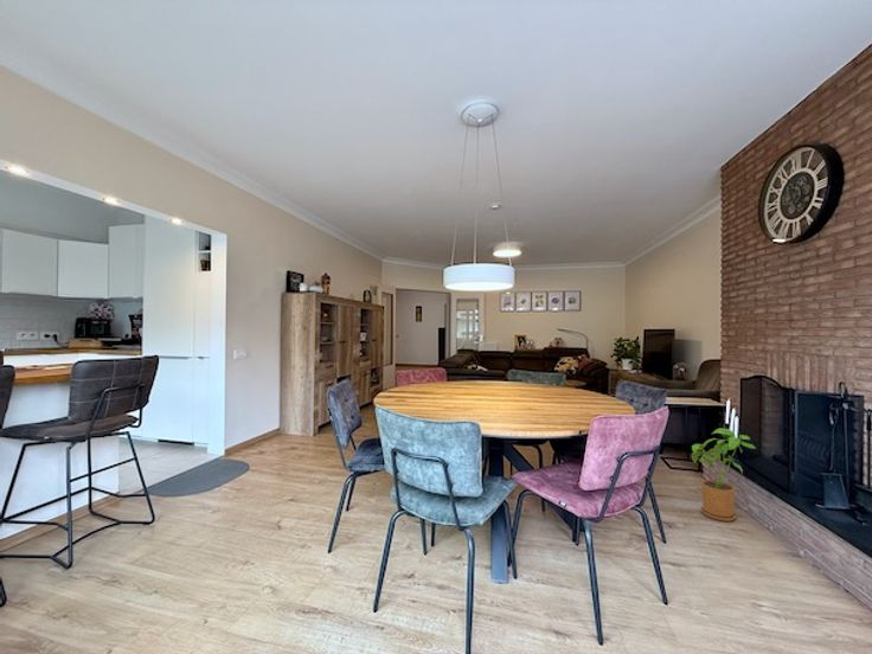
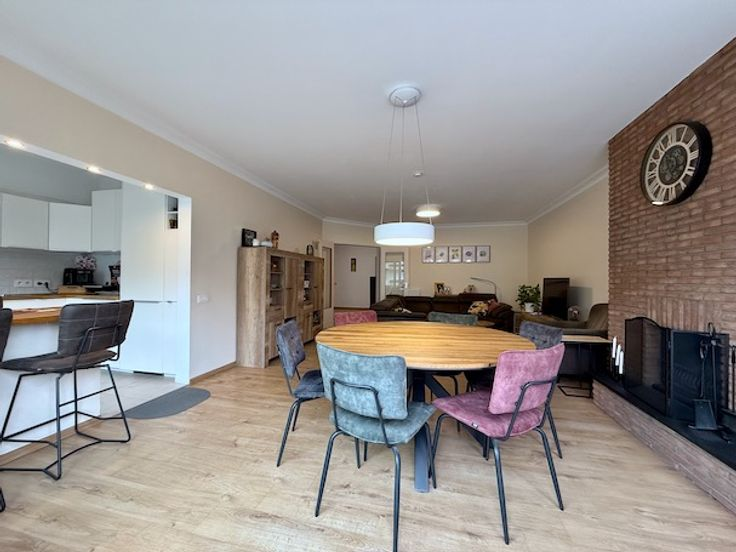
- house plant (714, 473)
